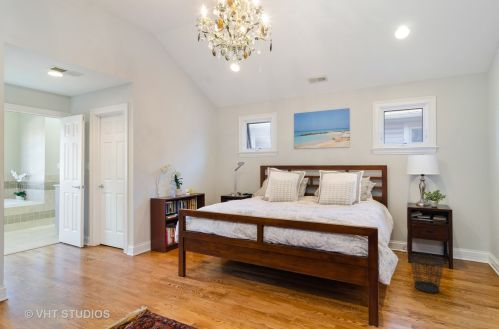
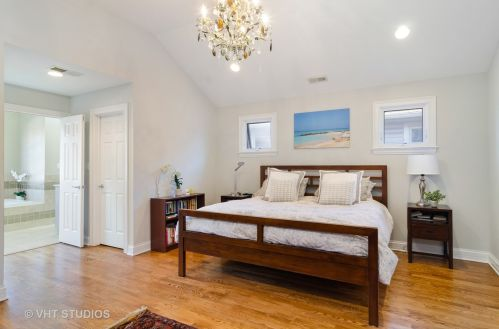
- wastebasket (426, 273)
